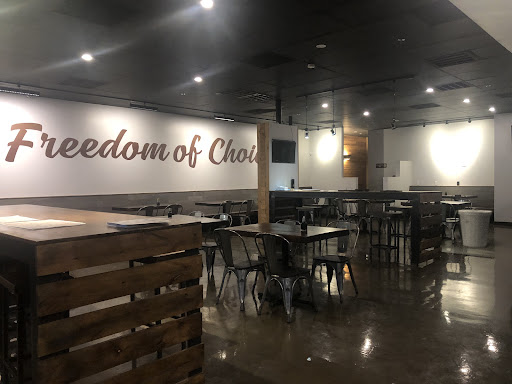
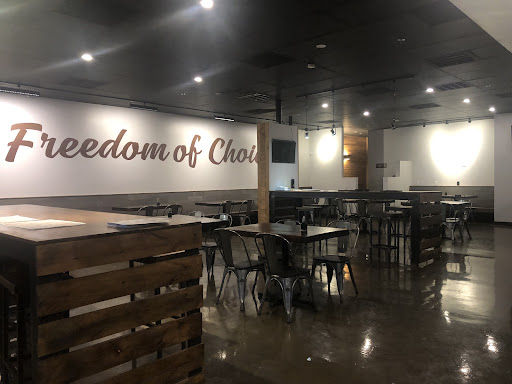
- trash can (474, 226)
